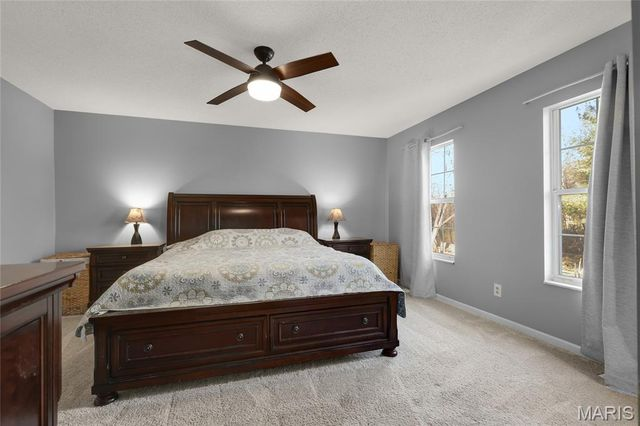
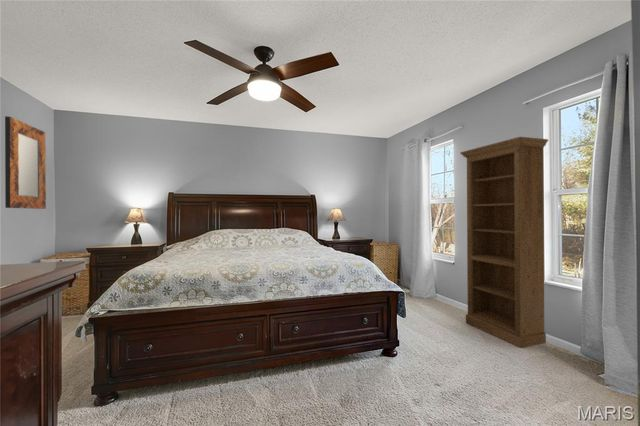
+ bookshelf (500, 239)
+ home mirror (27, 166)
